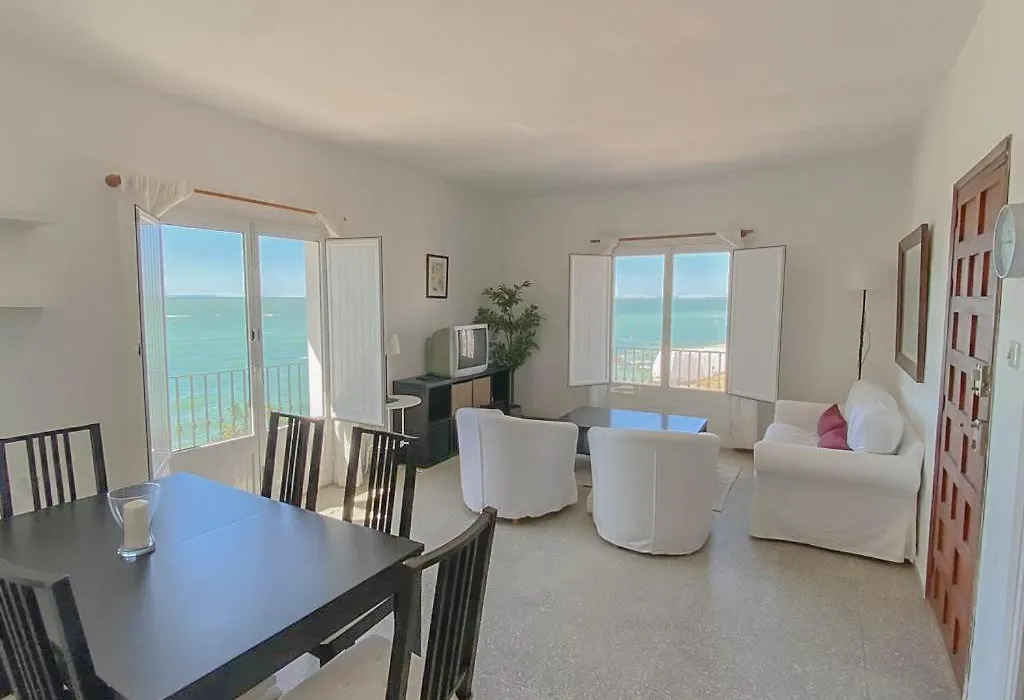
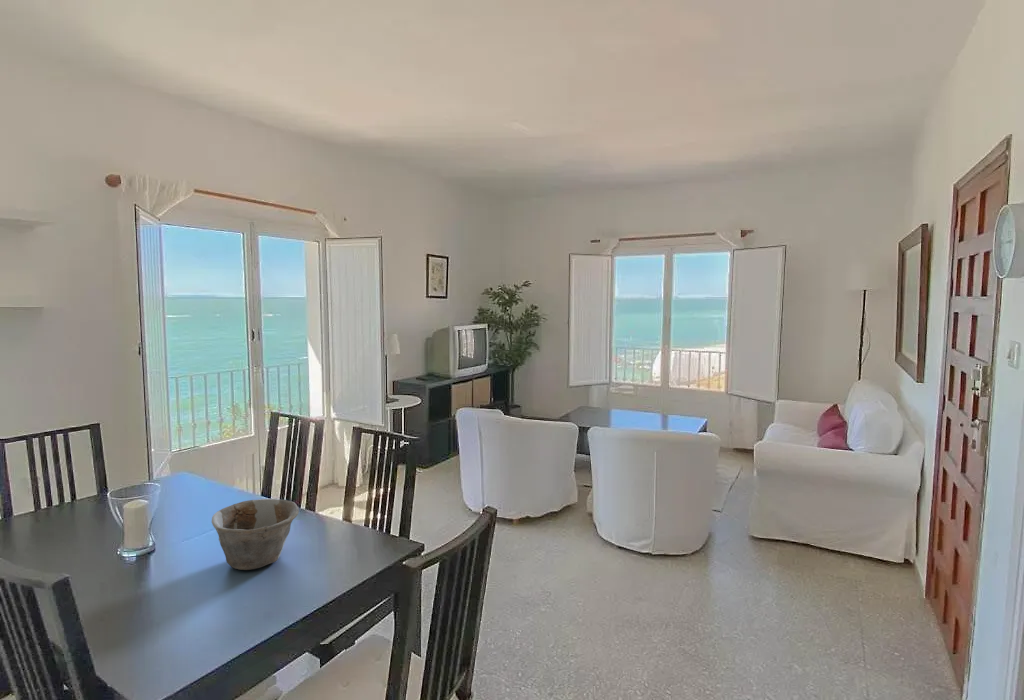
+ bowl (256, 535)
